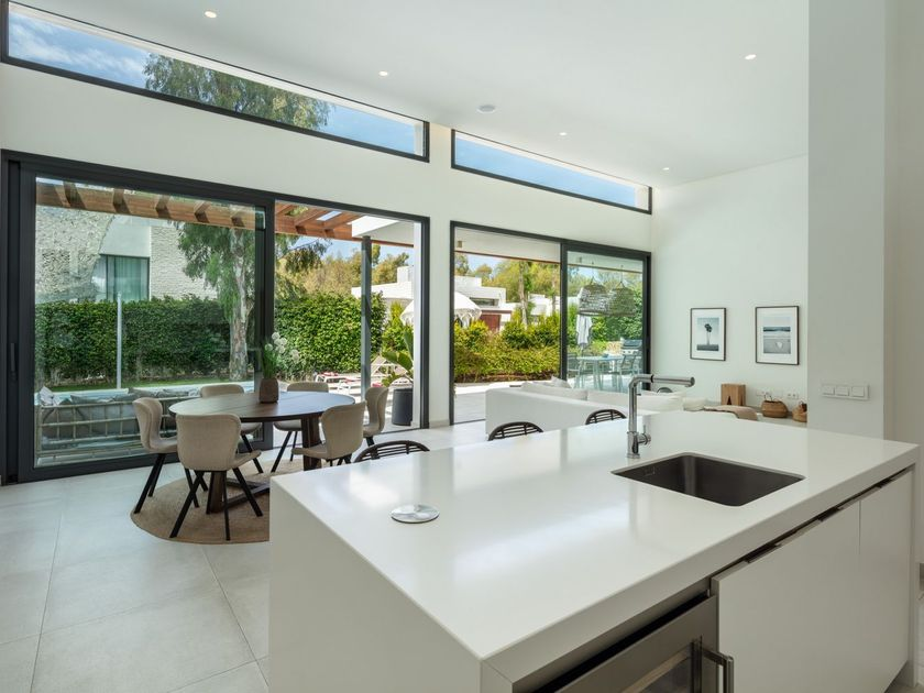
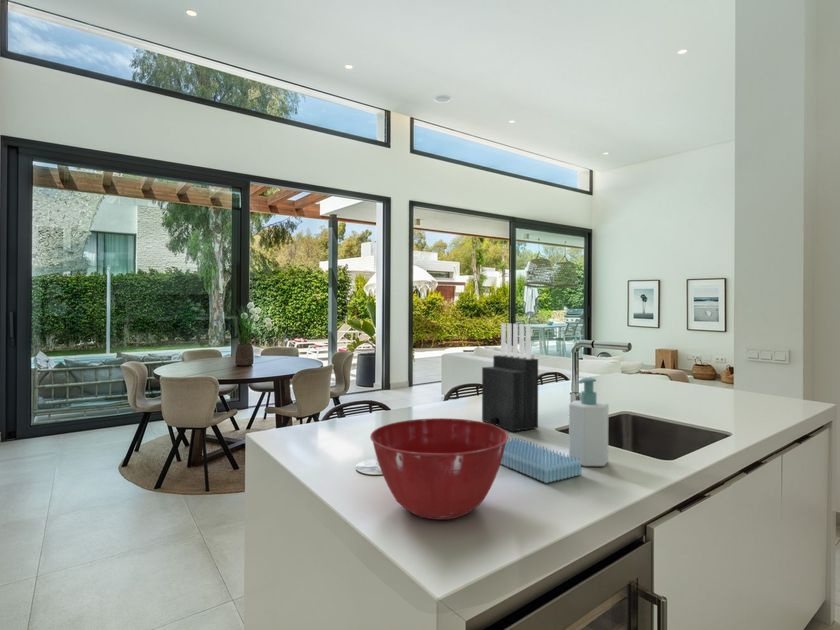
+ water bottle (529, 457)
+ soap bottle (588, 419)
+ knife block (506, 374)
+ mixing bowl (438, 469)
